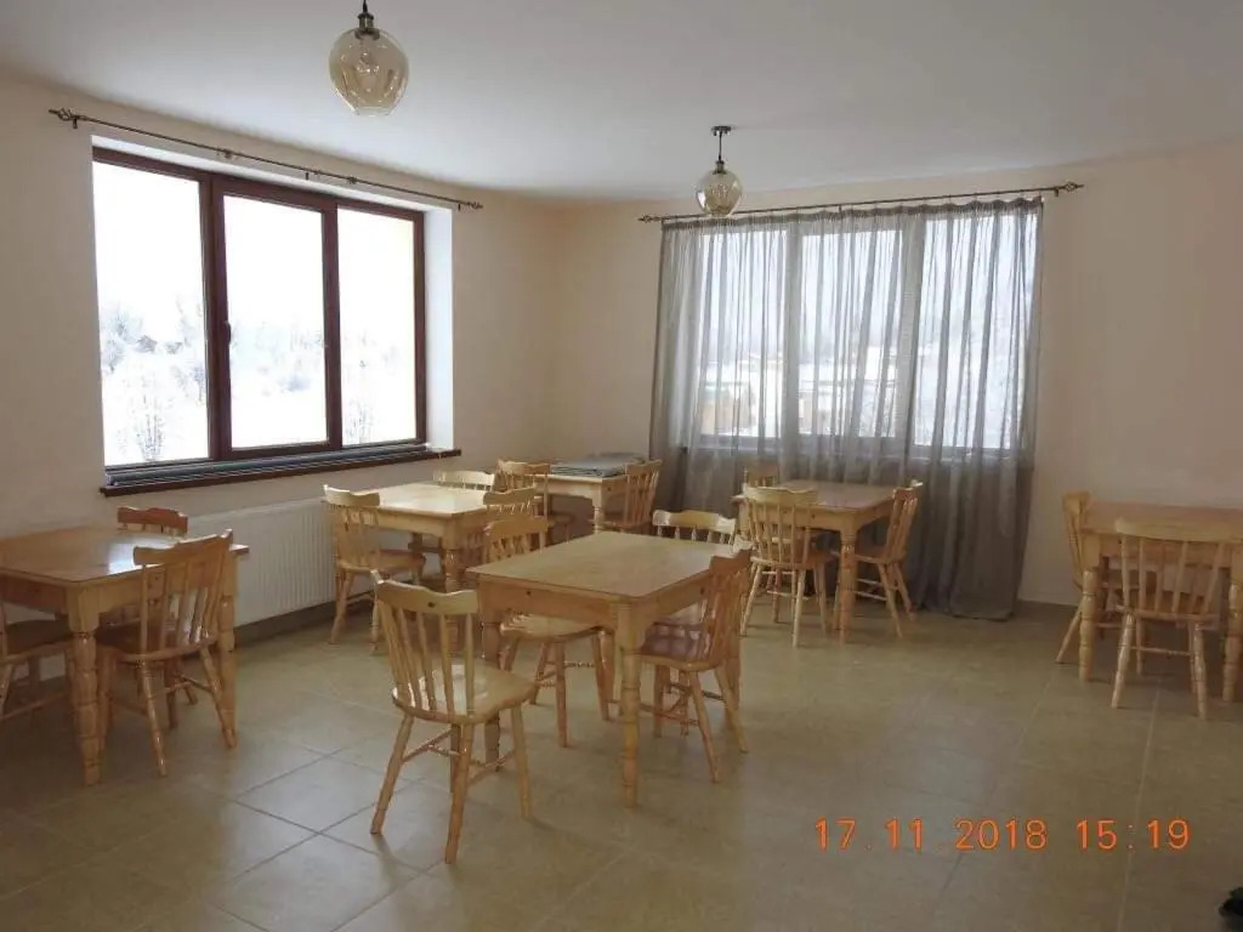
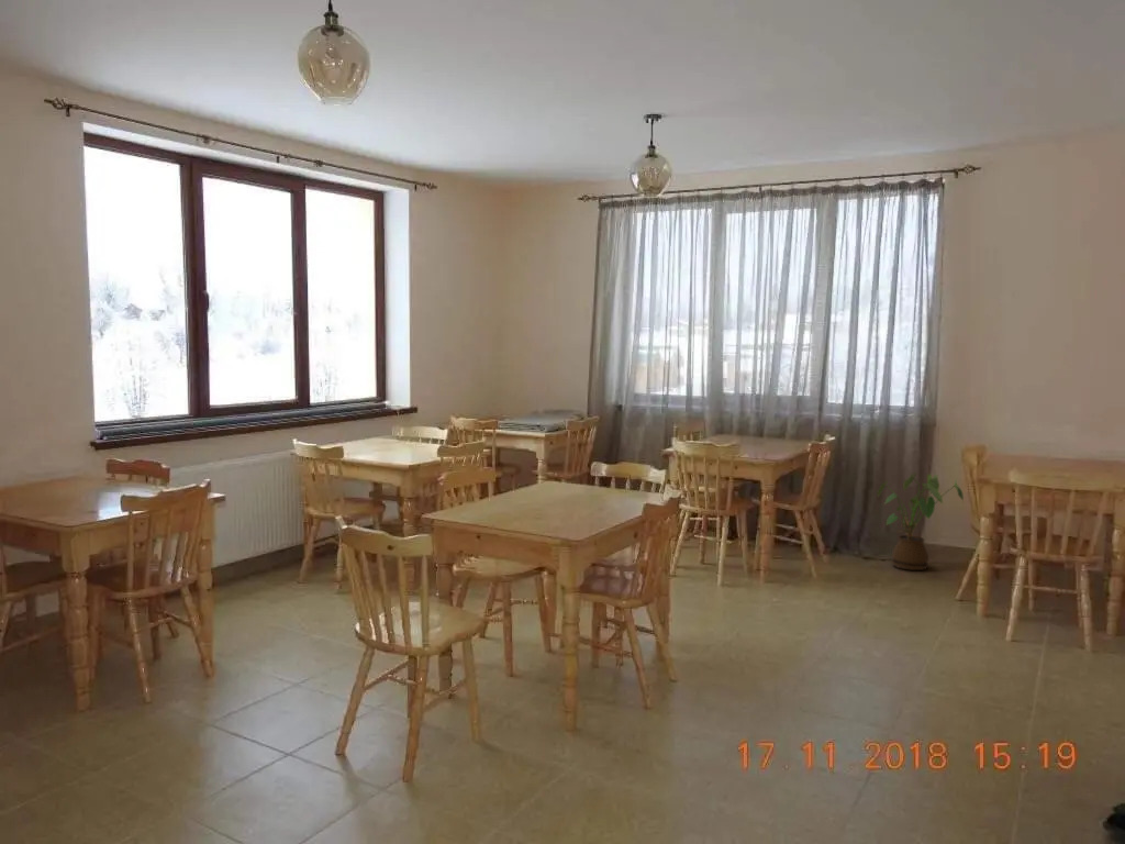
+ house plant (917, 521)
